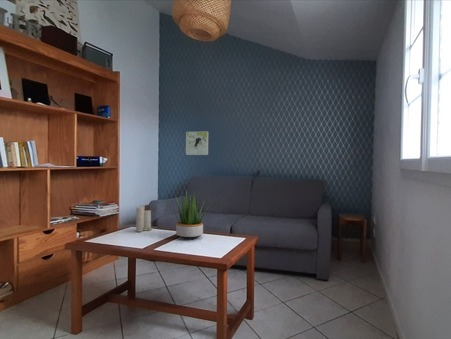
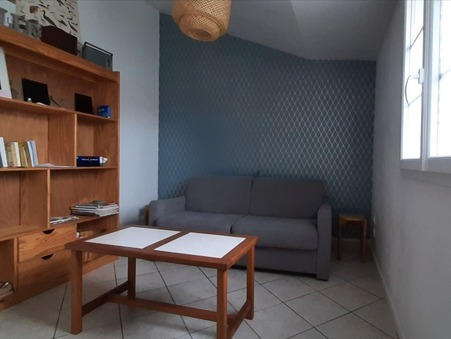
- candle (142, 217)
- potted plant (189, 213)
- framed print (197, 143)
